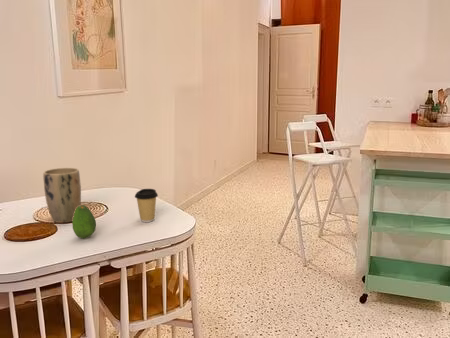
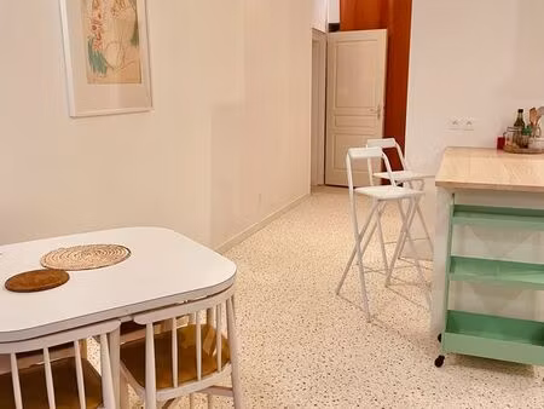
- coffee cup (146, 205)
- fruit (84, 221)
- plant pot (63, 195)
